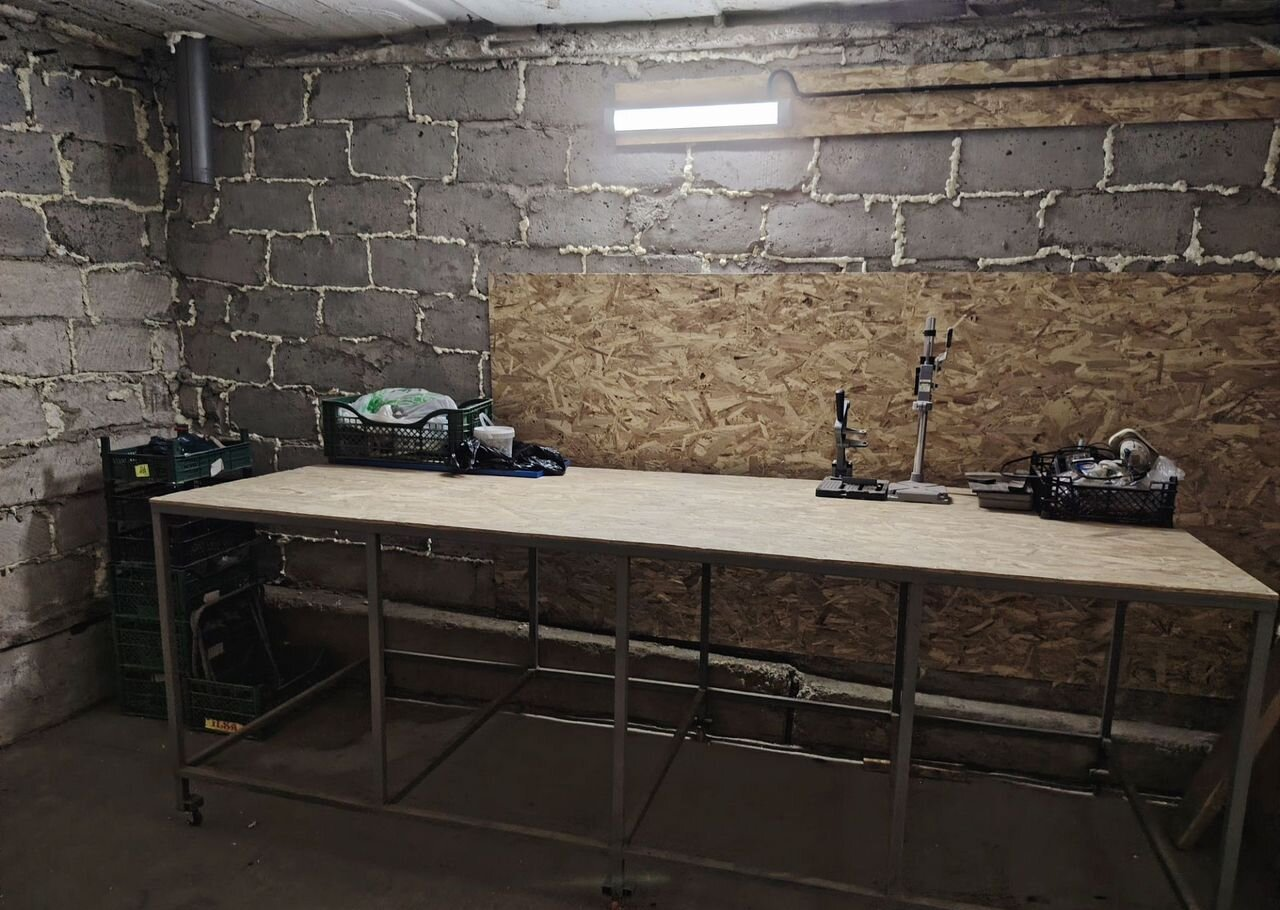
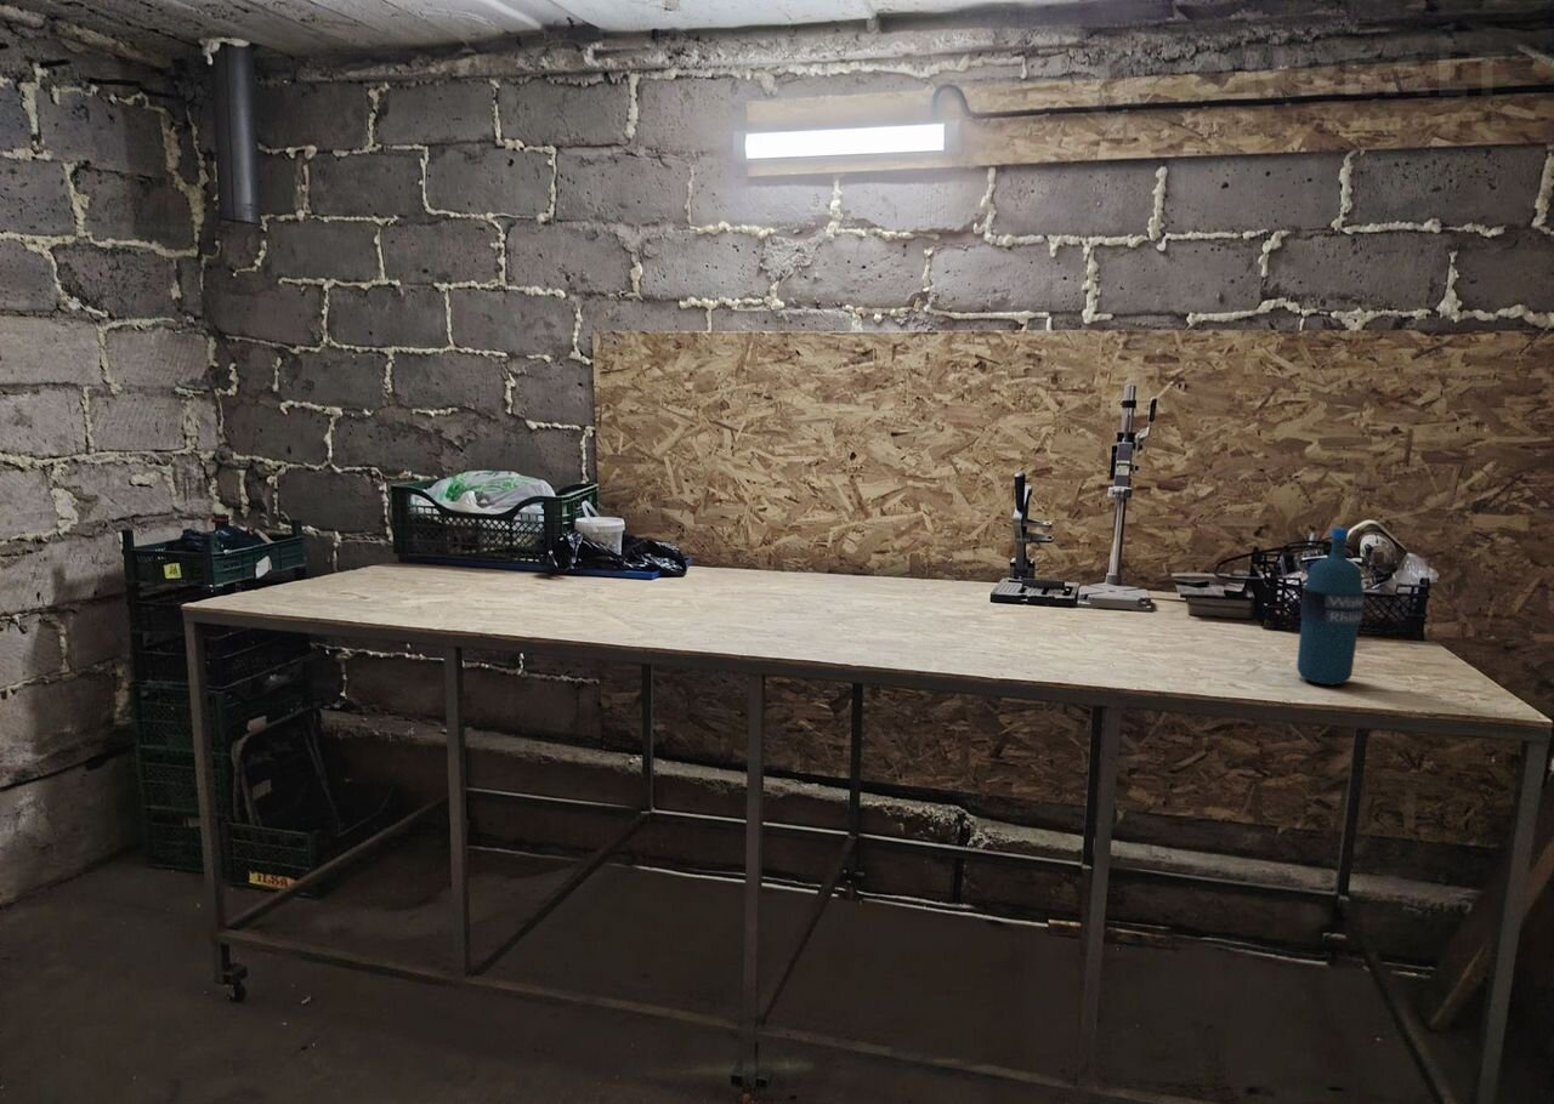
+ water bottle (1331, 605)
